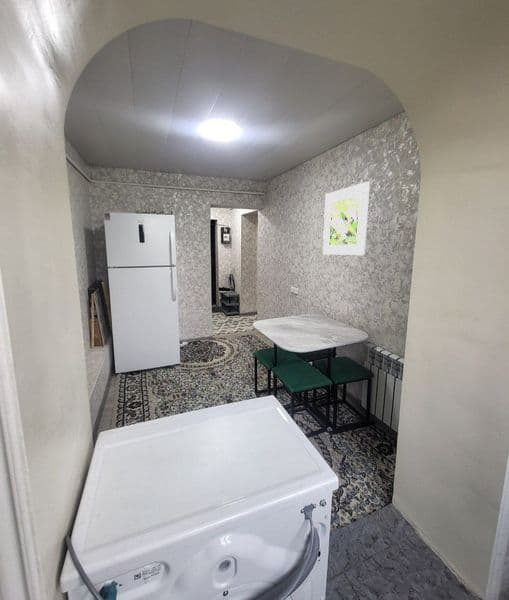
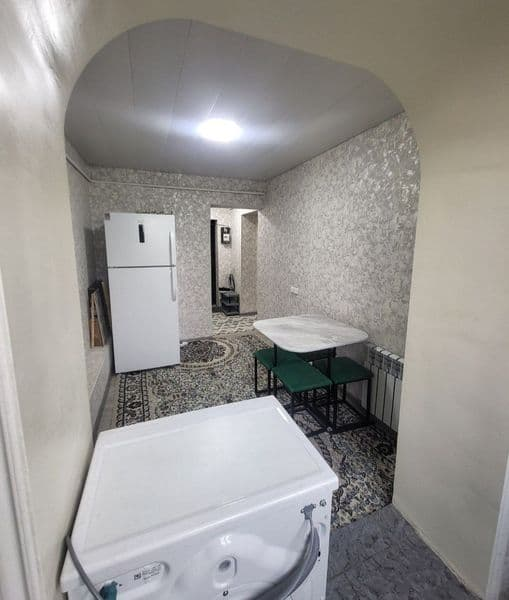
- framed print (343, 222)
